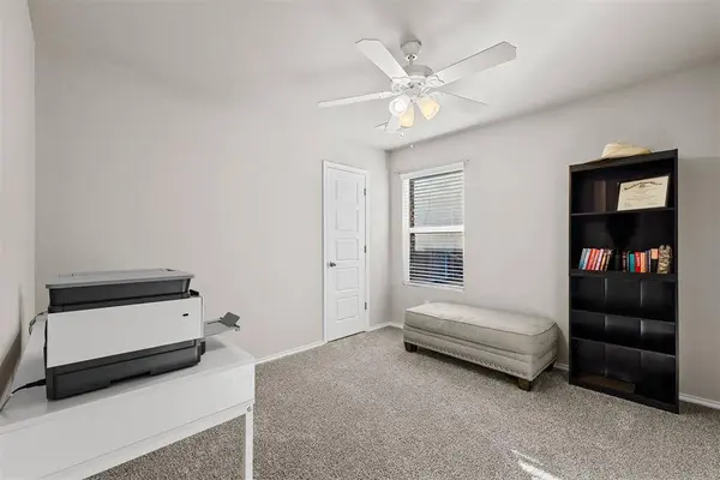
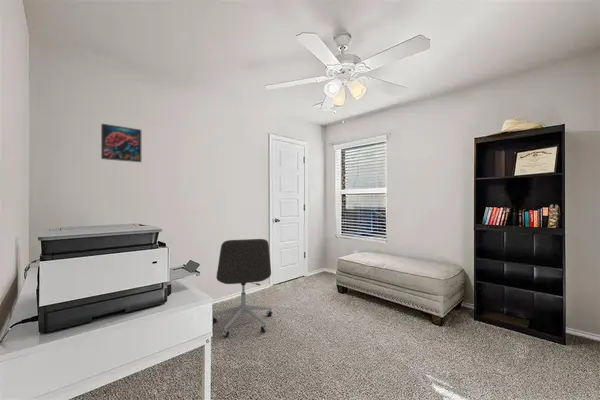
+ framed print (122, 143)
+ office chair (243, 279)
